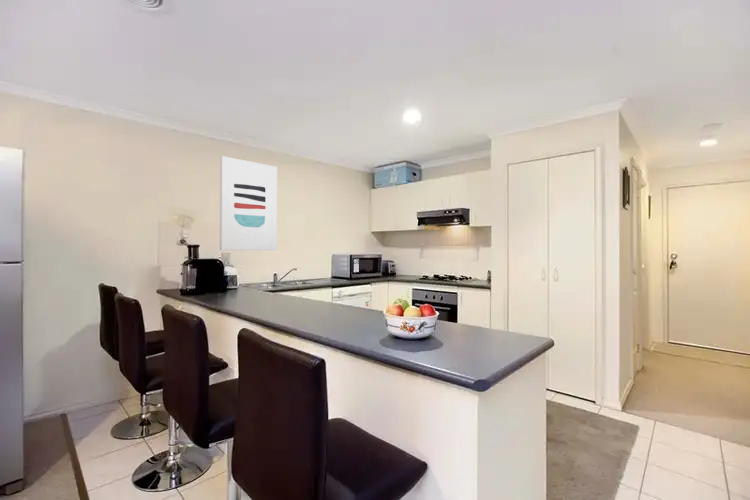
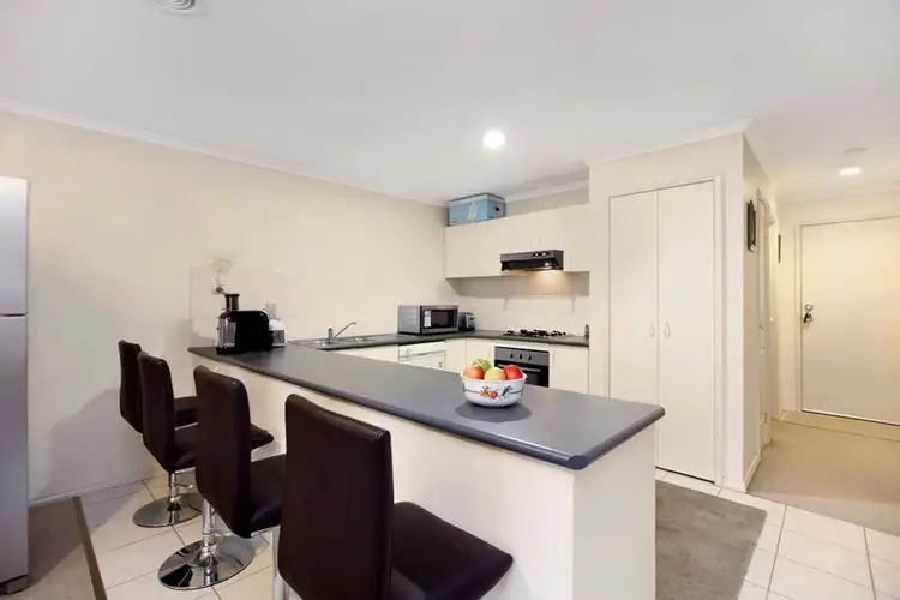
- wall art (250, 206)
